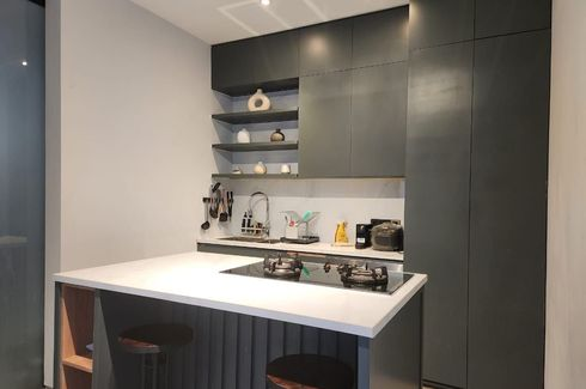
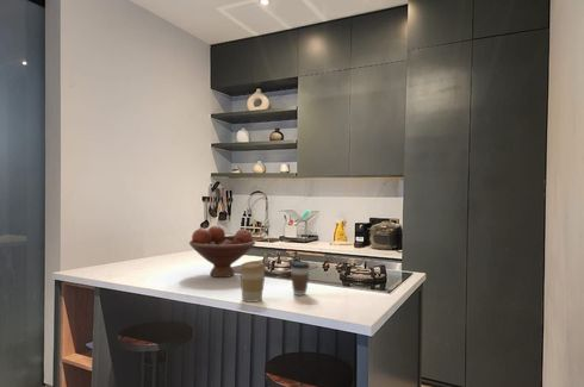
+ coffee cup (251, 280)
+ fruit bowl (222, 251)
+ coffee cup (299, 277)
